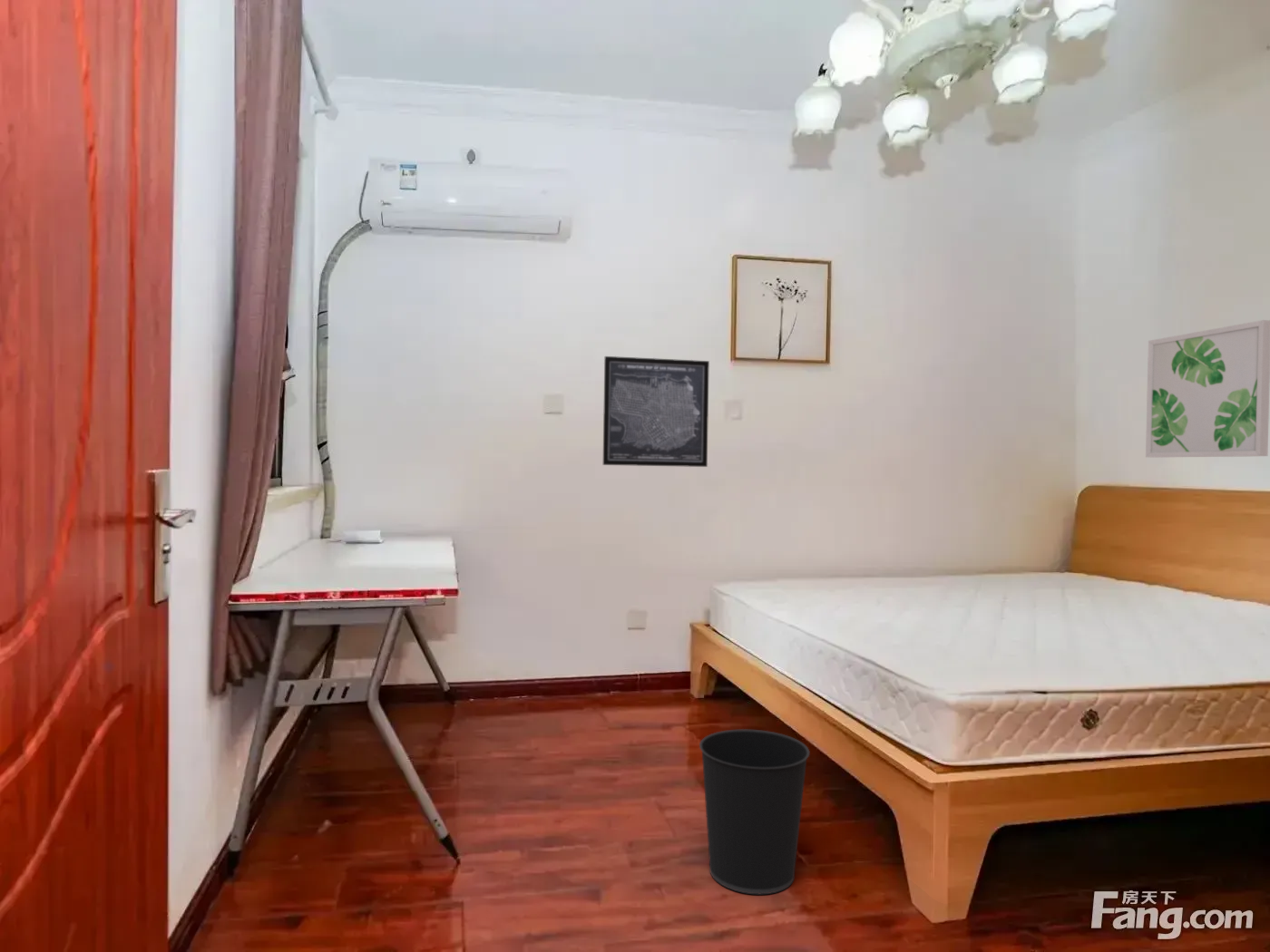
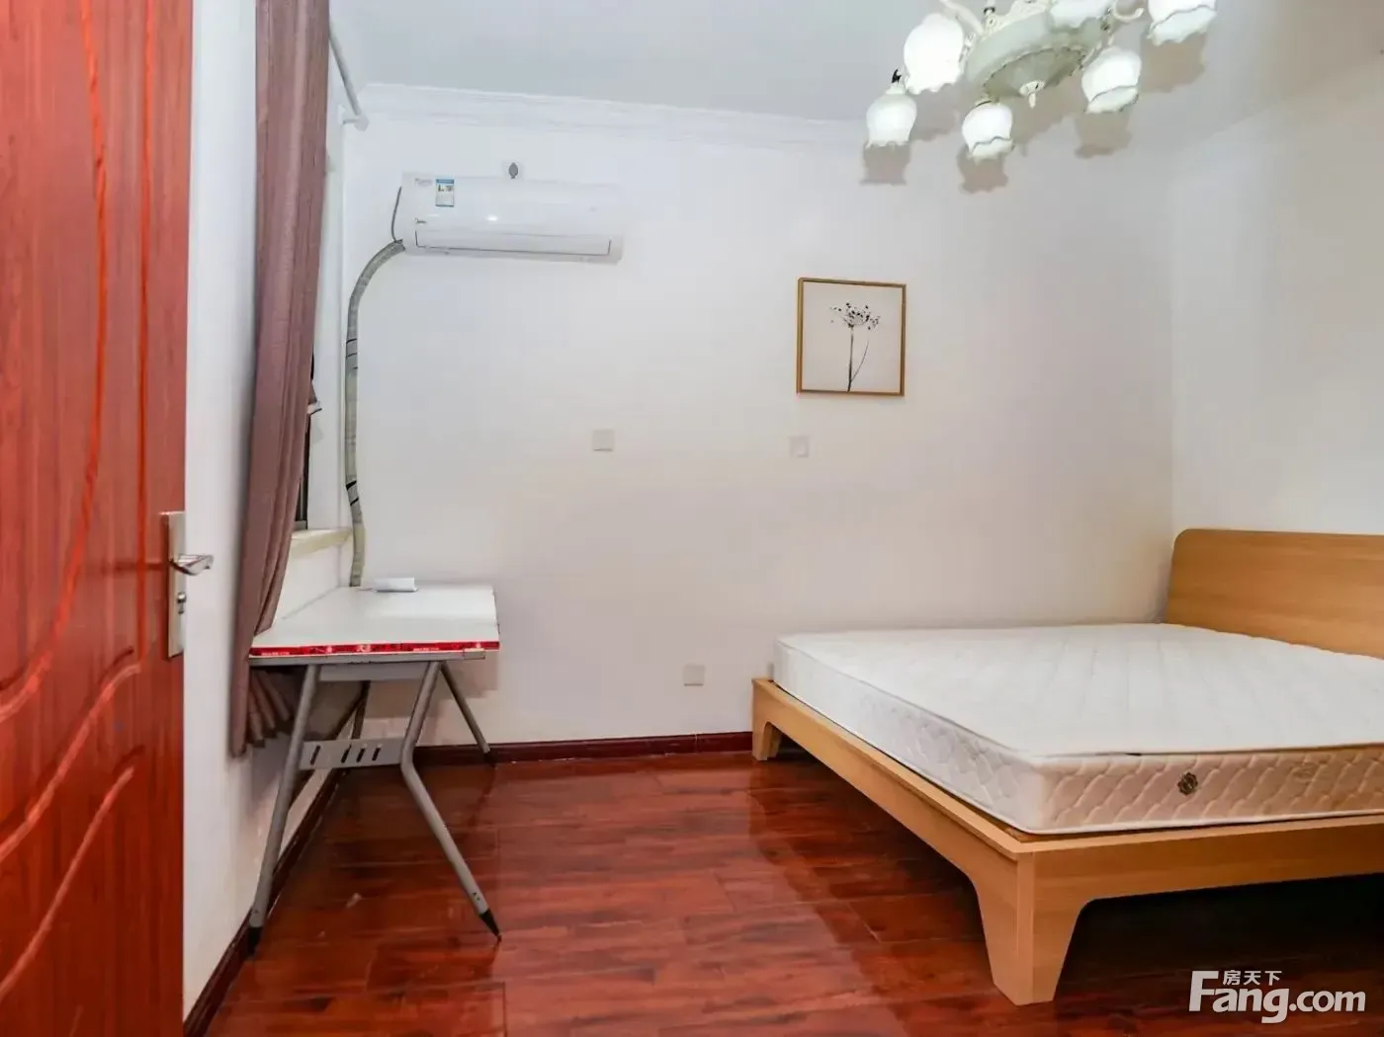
- wall art (1203, 393)
- wastebasket (752, 810)
- wall art (656, 412)
